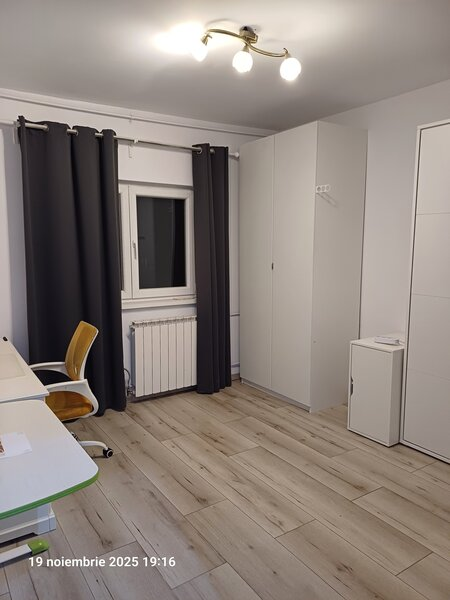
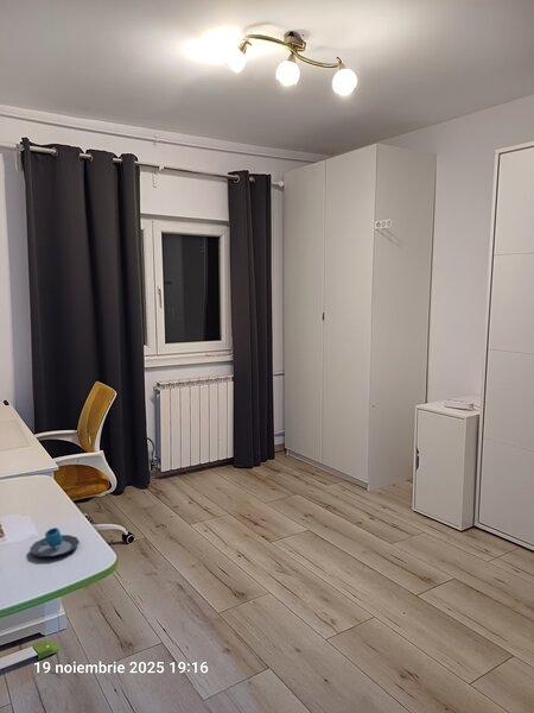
+ mug (55, 538)
